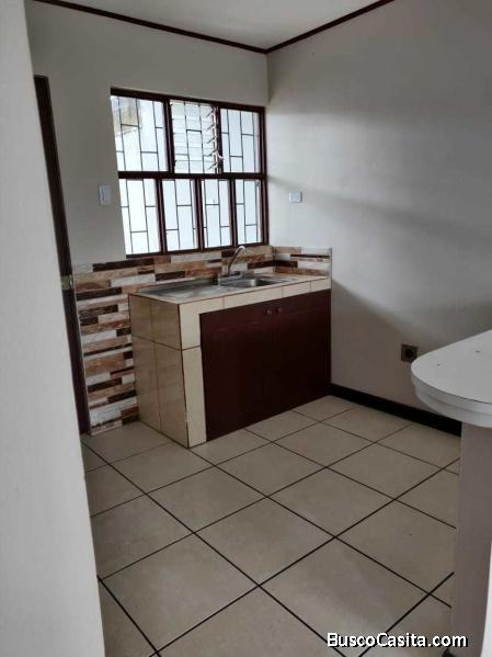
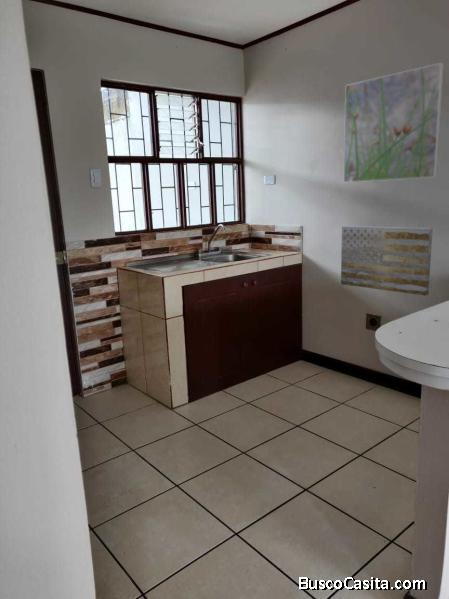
+ wall art (382, 258)
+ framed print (388, 128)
